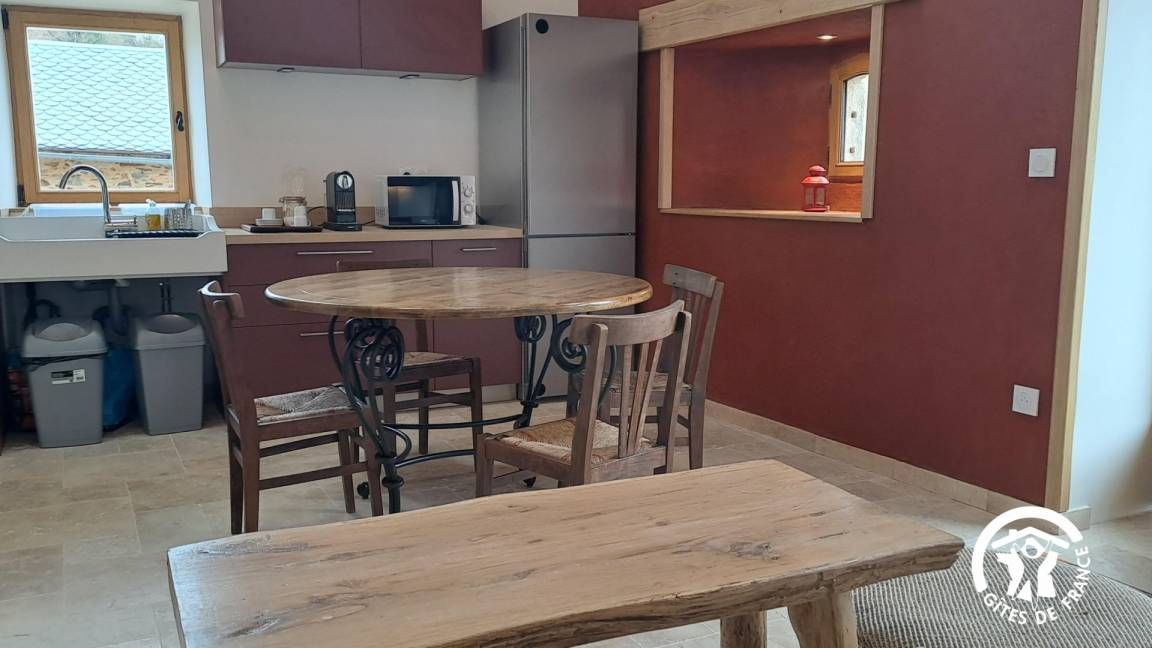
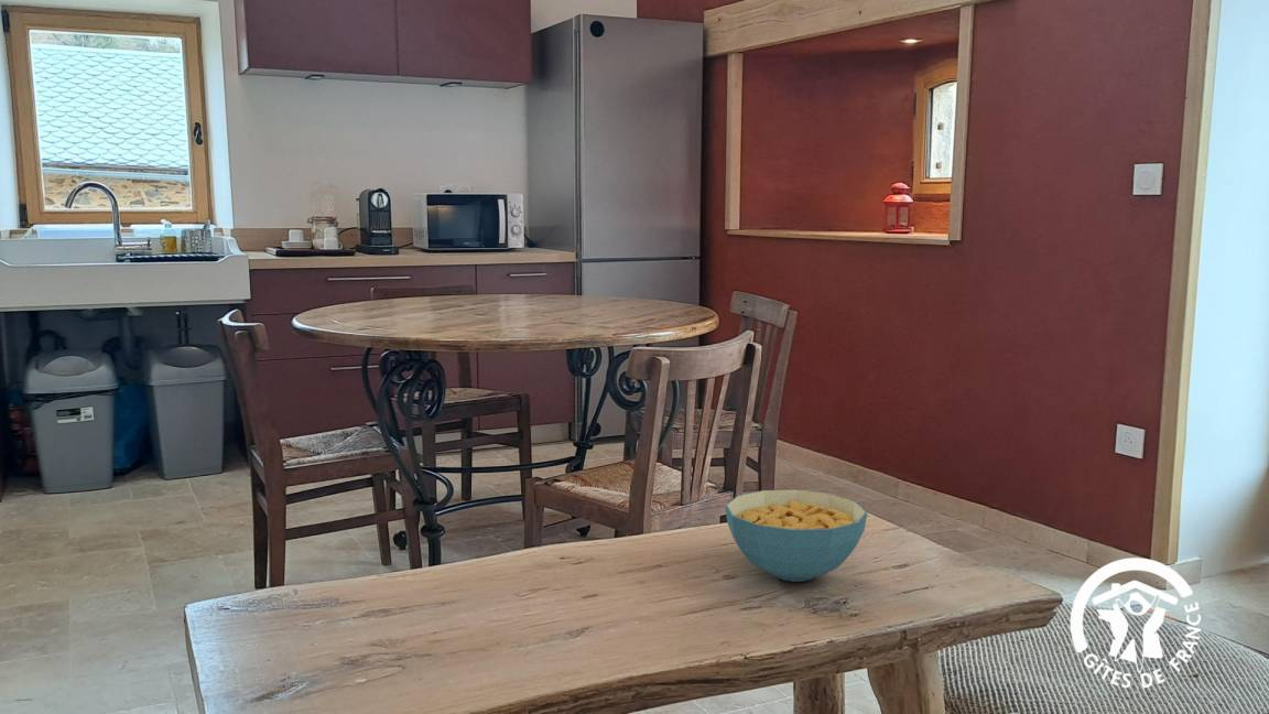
+ cereal bowl (794, 541)
